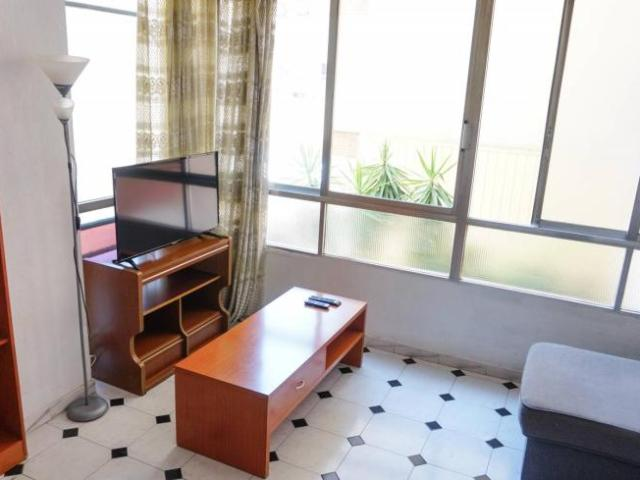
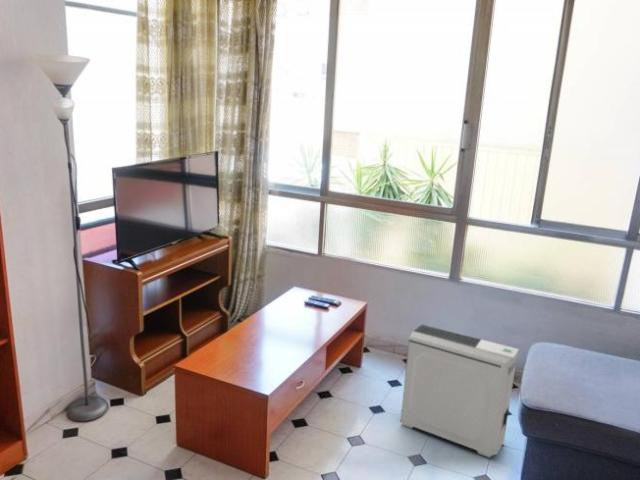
+ air purifier (455, 386)
